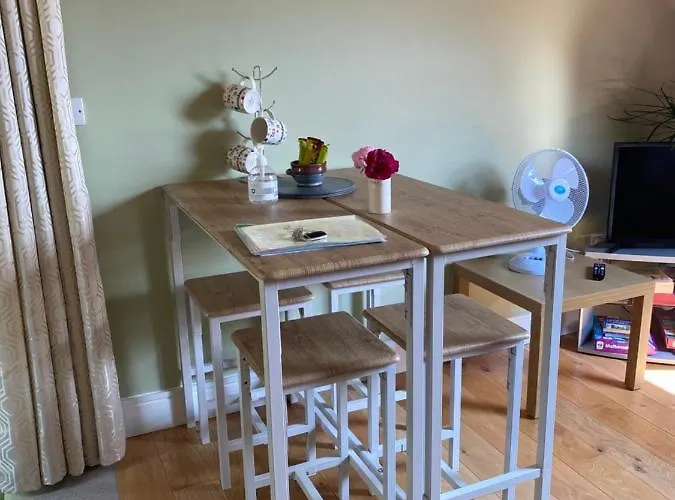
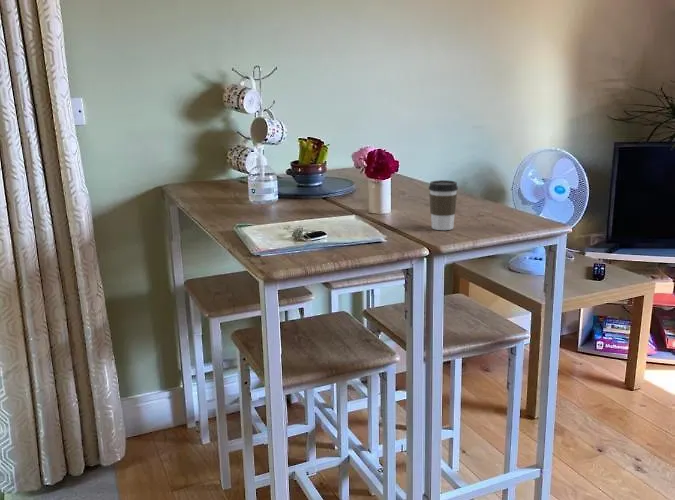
+ coffee cup (442, 205)
